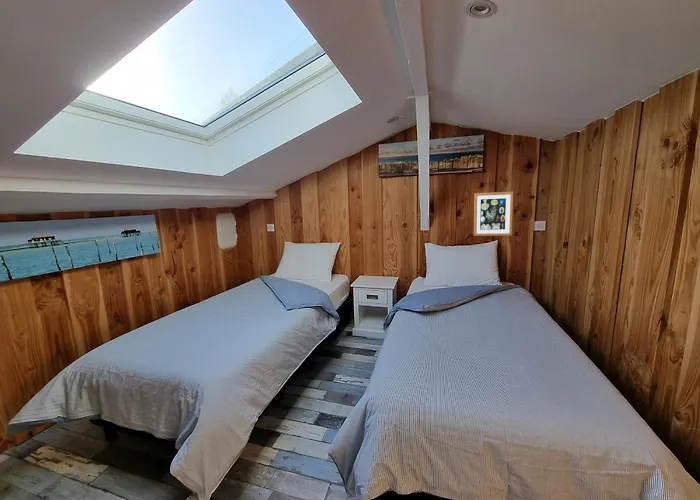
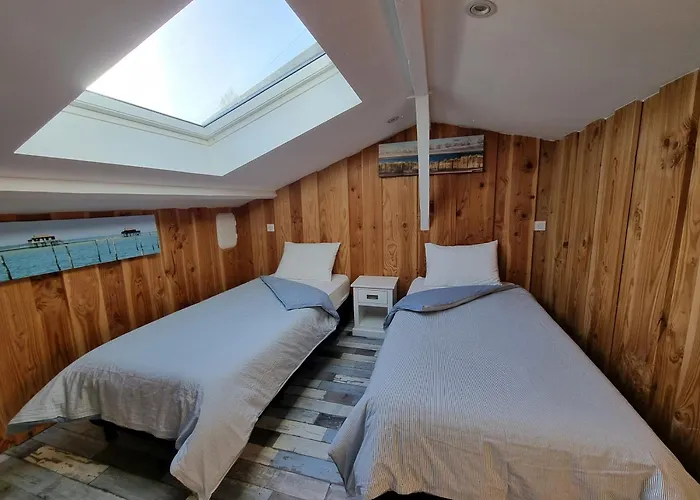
- wall art (492, 214)
